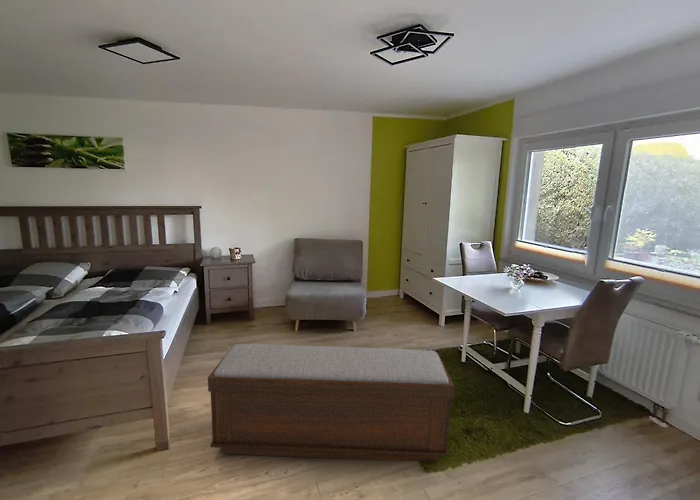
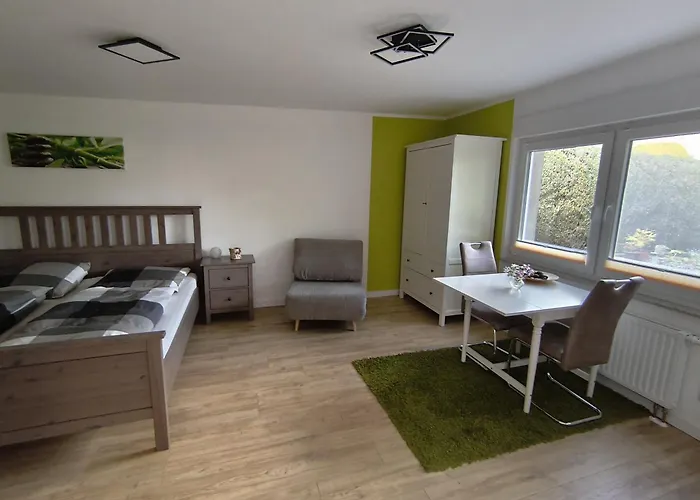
- bench (332, 397)
